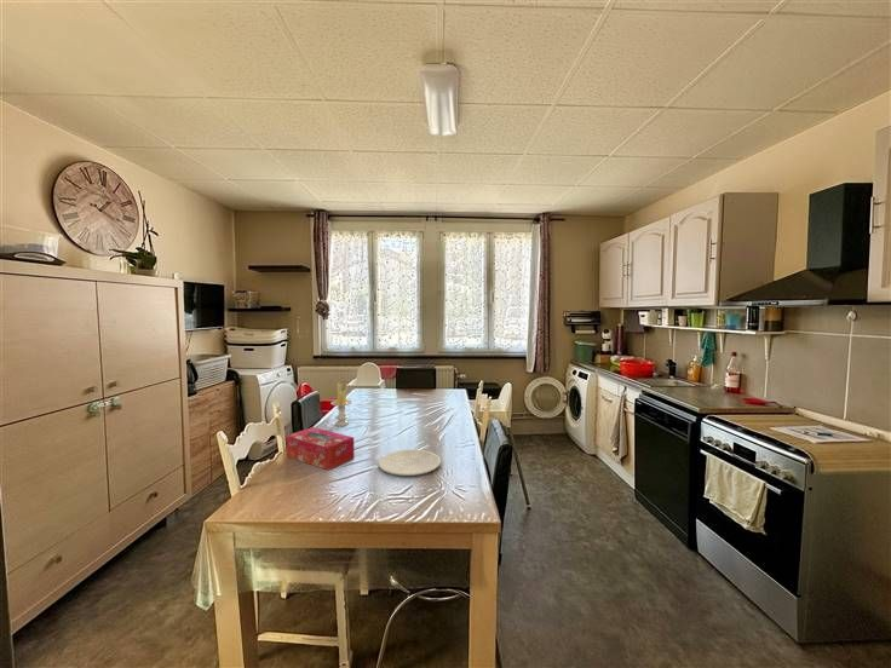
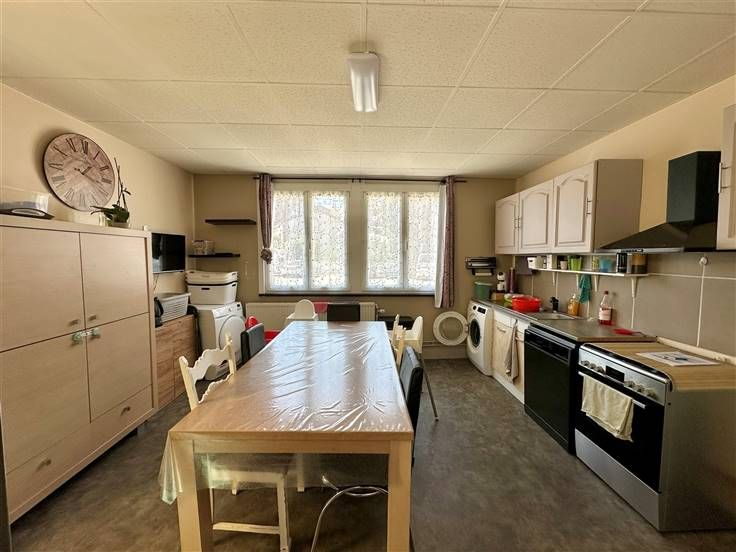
- plate (409, 462)
- candle (341, 403)
- tissue box (320, 447)
